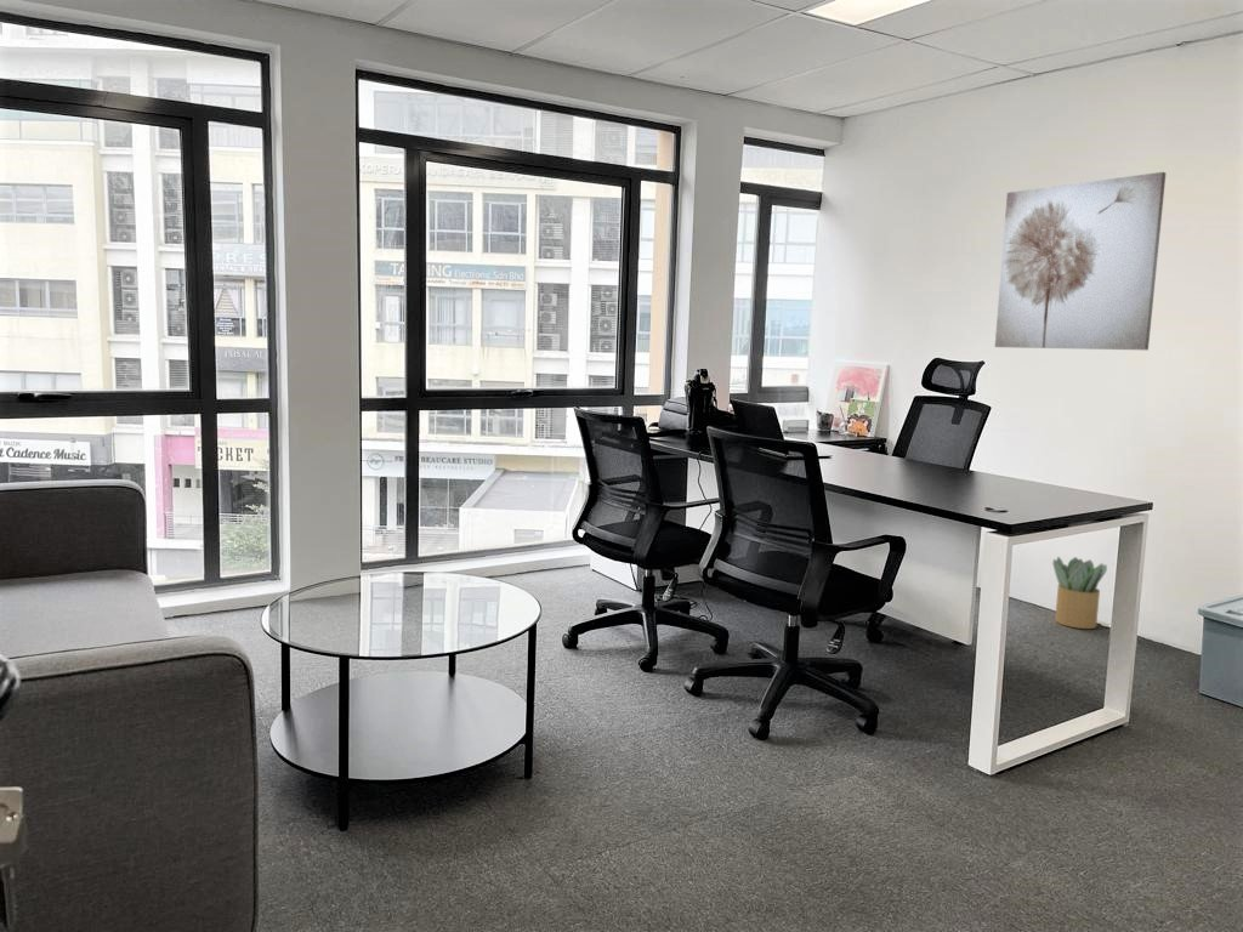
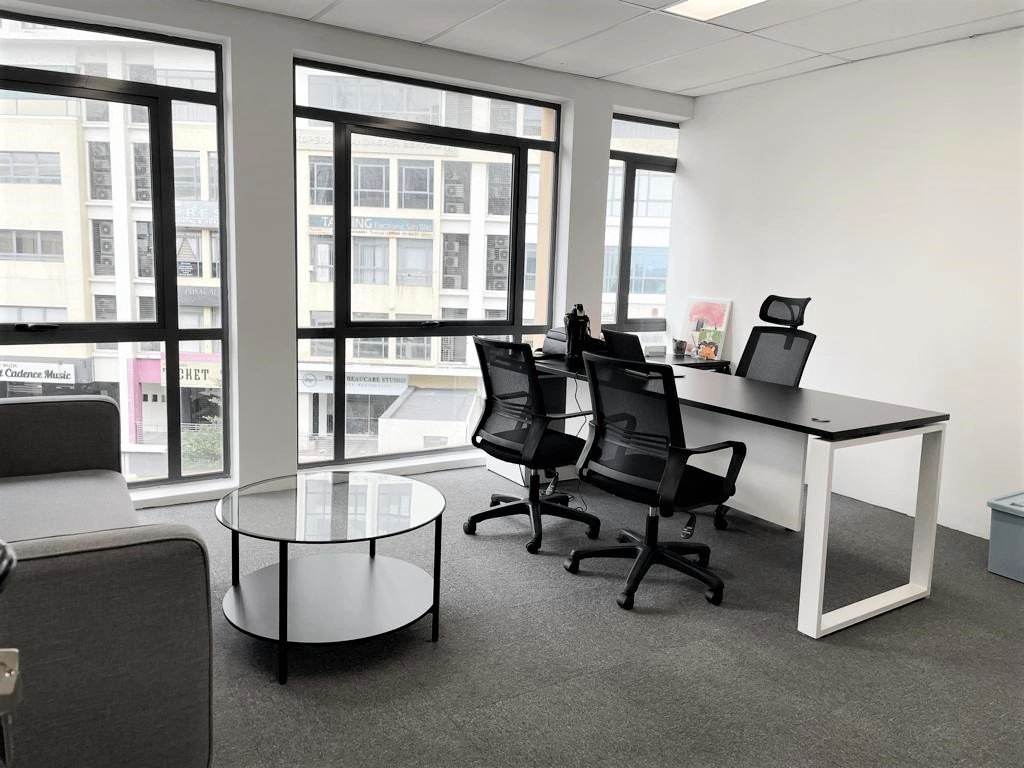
- wall art (1073, 266)
- potted plant (1075, 591)
